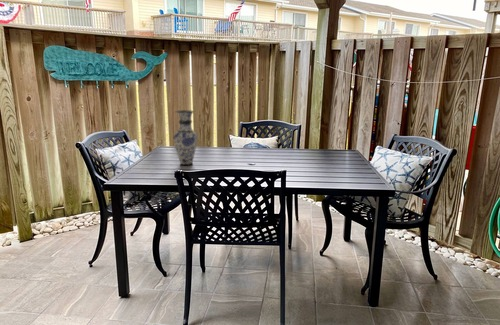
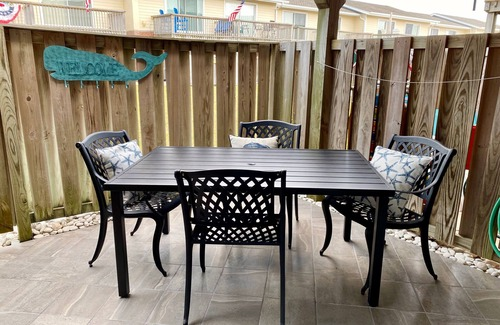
- vase (185, 138)
